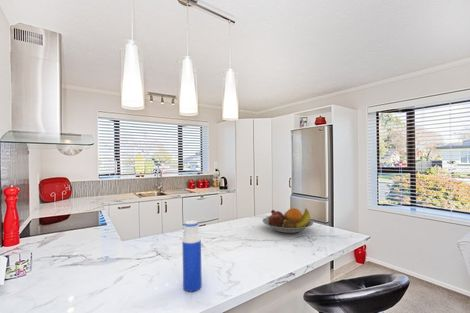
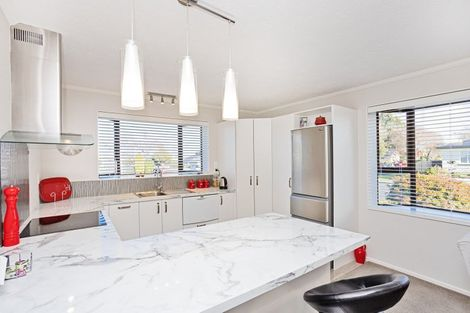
- fruit bowl (287, 218)
- water bottle (191, 254)
